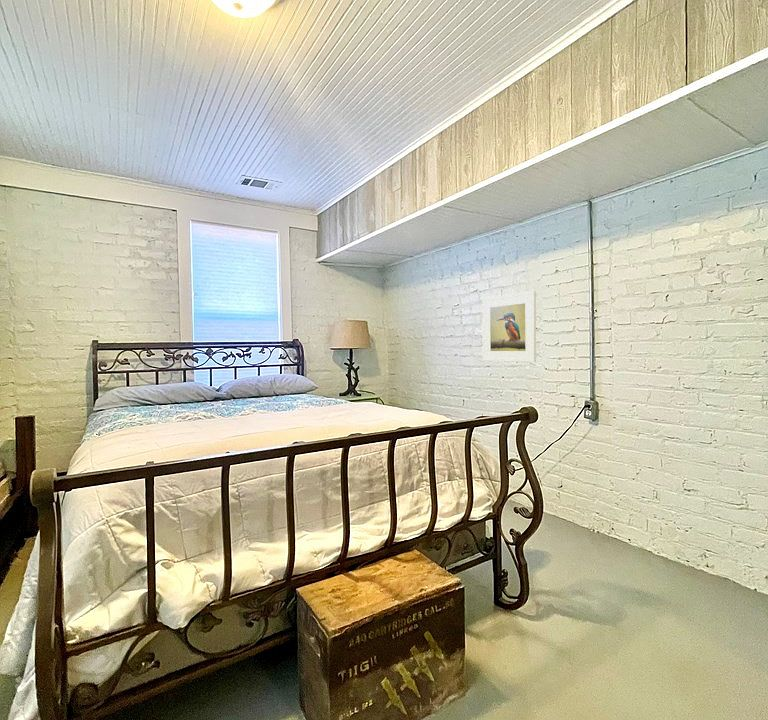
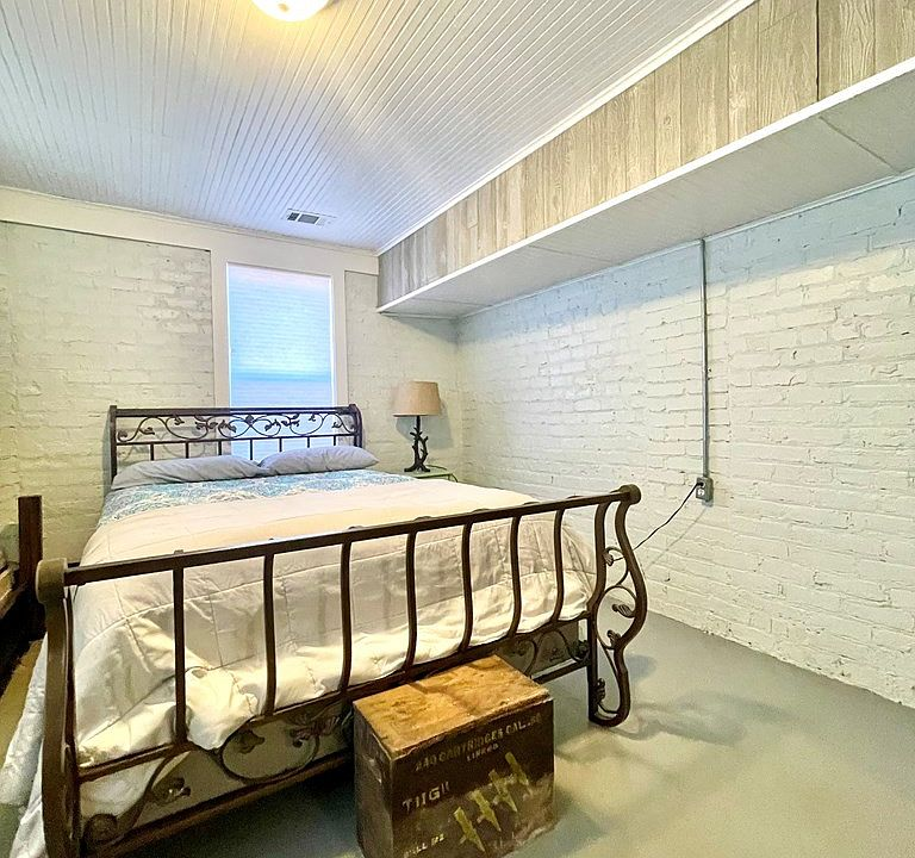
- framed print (507, 328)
